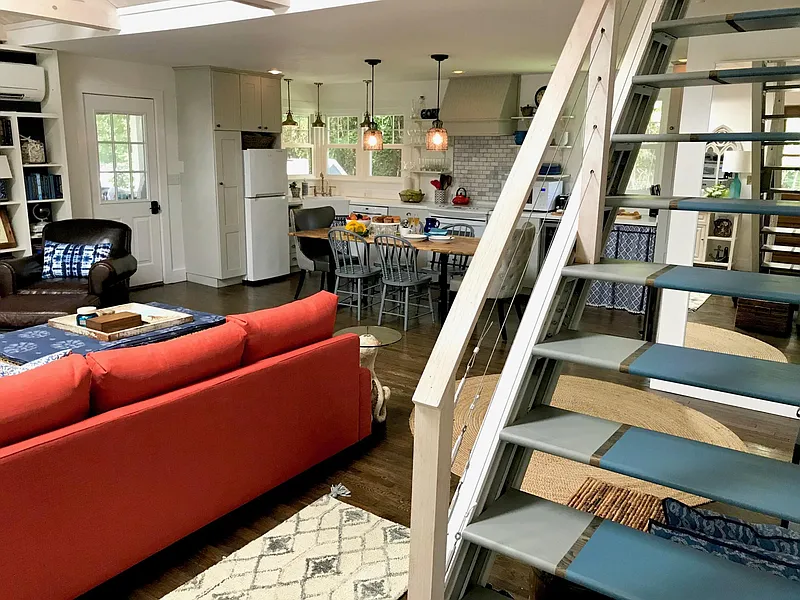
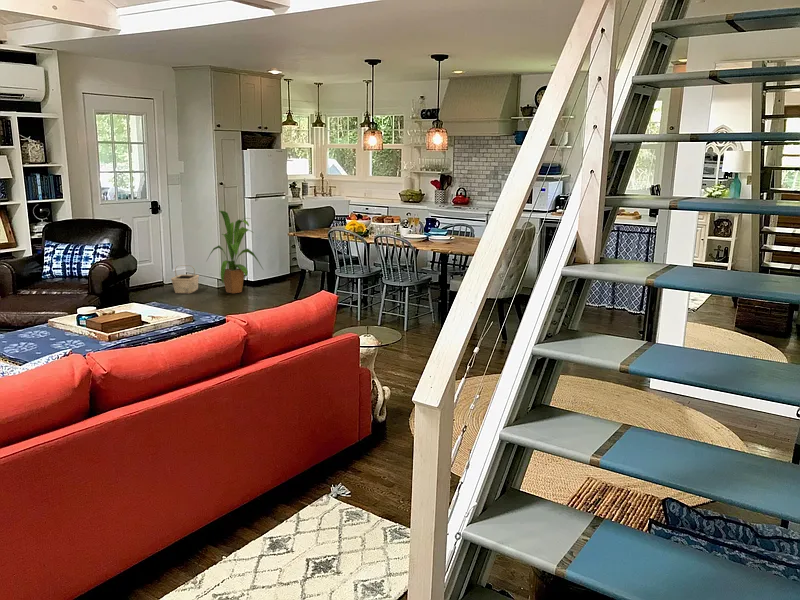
+ basket (185, 278)
+ house plant (237, 251)
